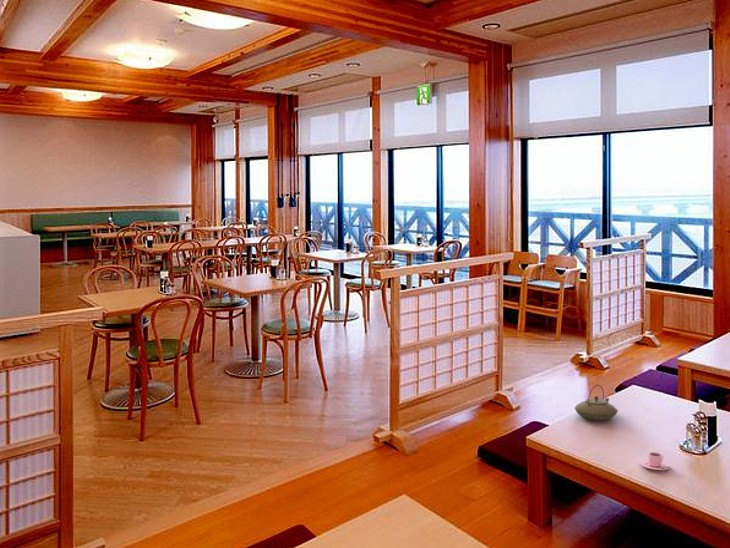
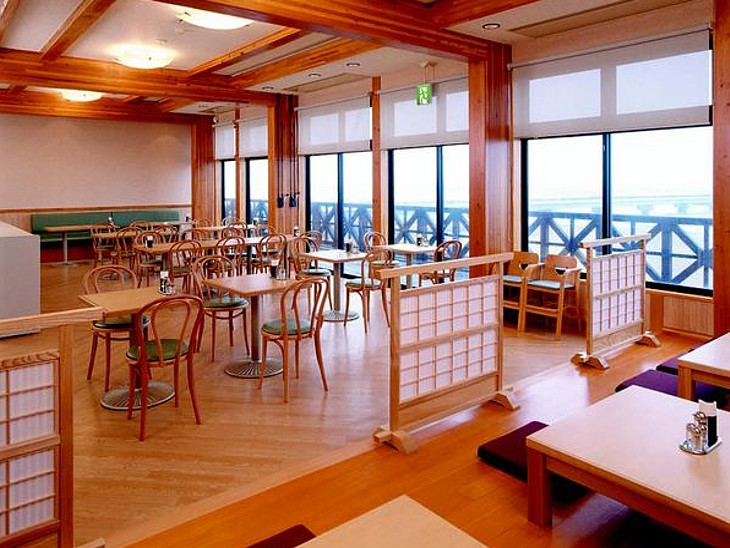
- teapot (597, 400)
- teacup (655, 453)
